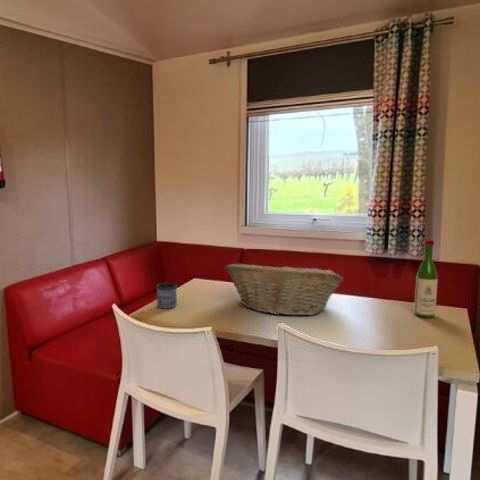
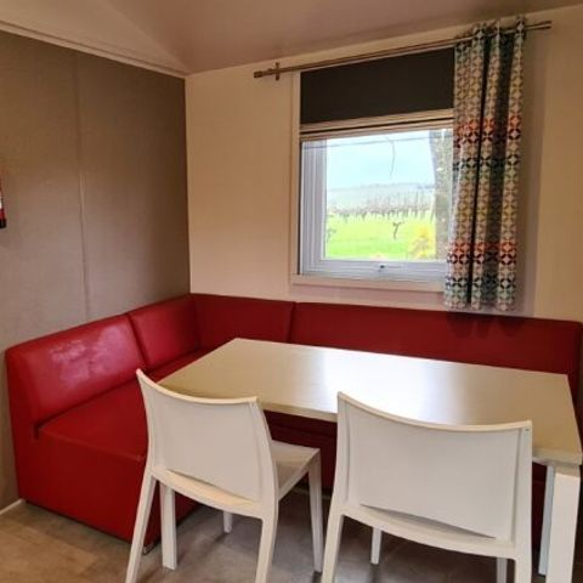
- fruit basket (281, 282)
- wine bottle (426, 278)
- mug (168, 294)
